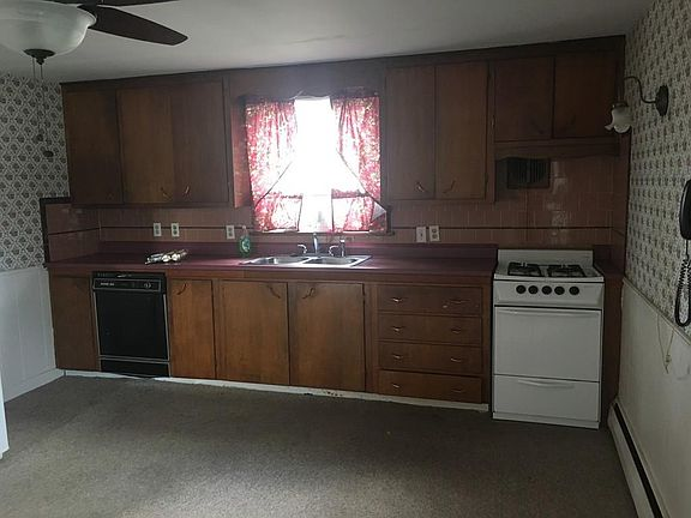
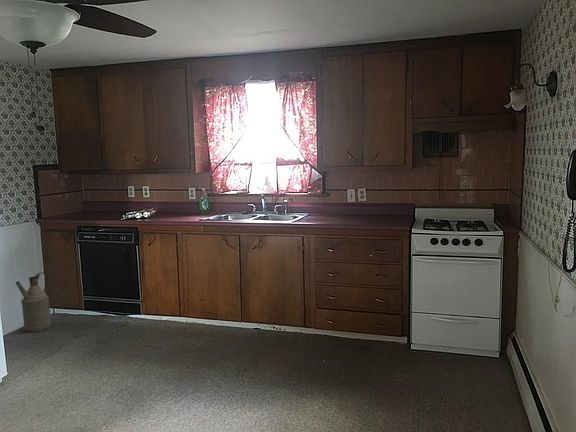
+ watering can (34, 301)
